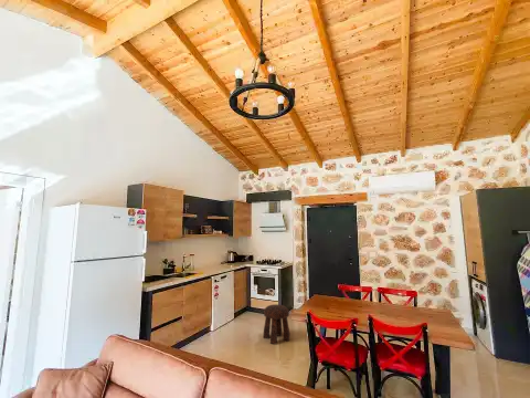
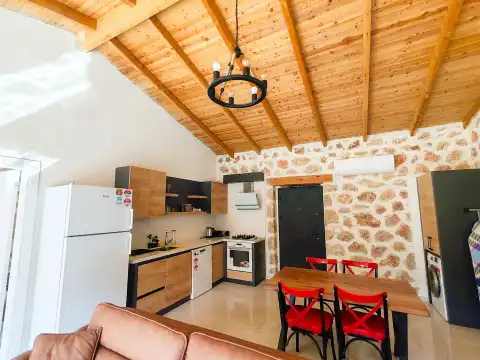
- stool (276, 322)
